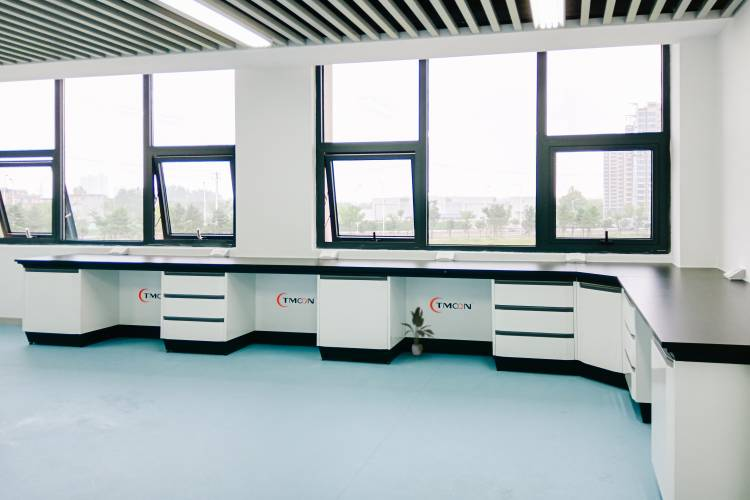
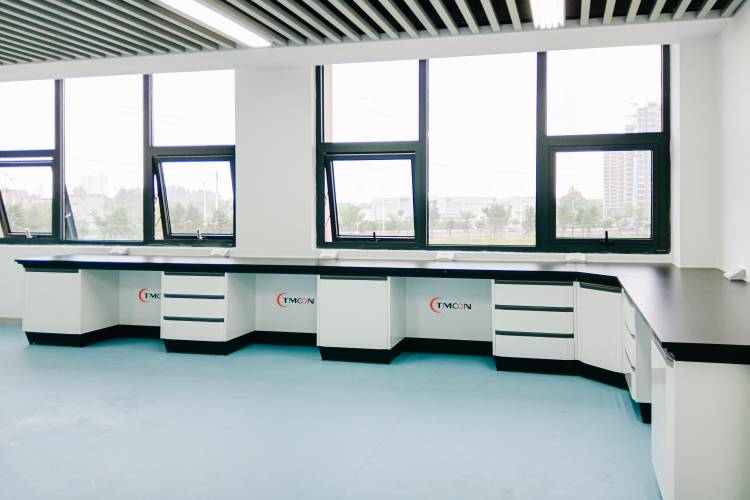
- potted plant (417, 331)
